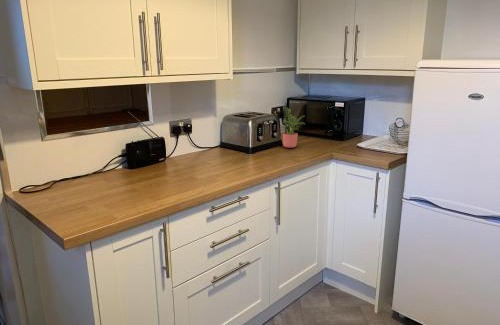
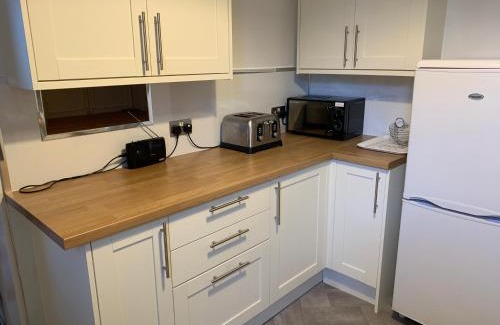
- potted plant (296, 126)
